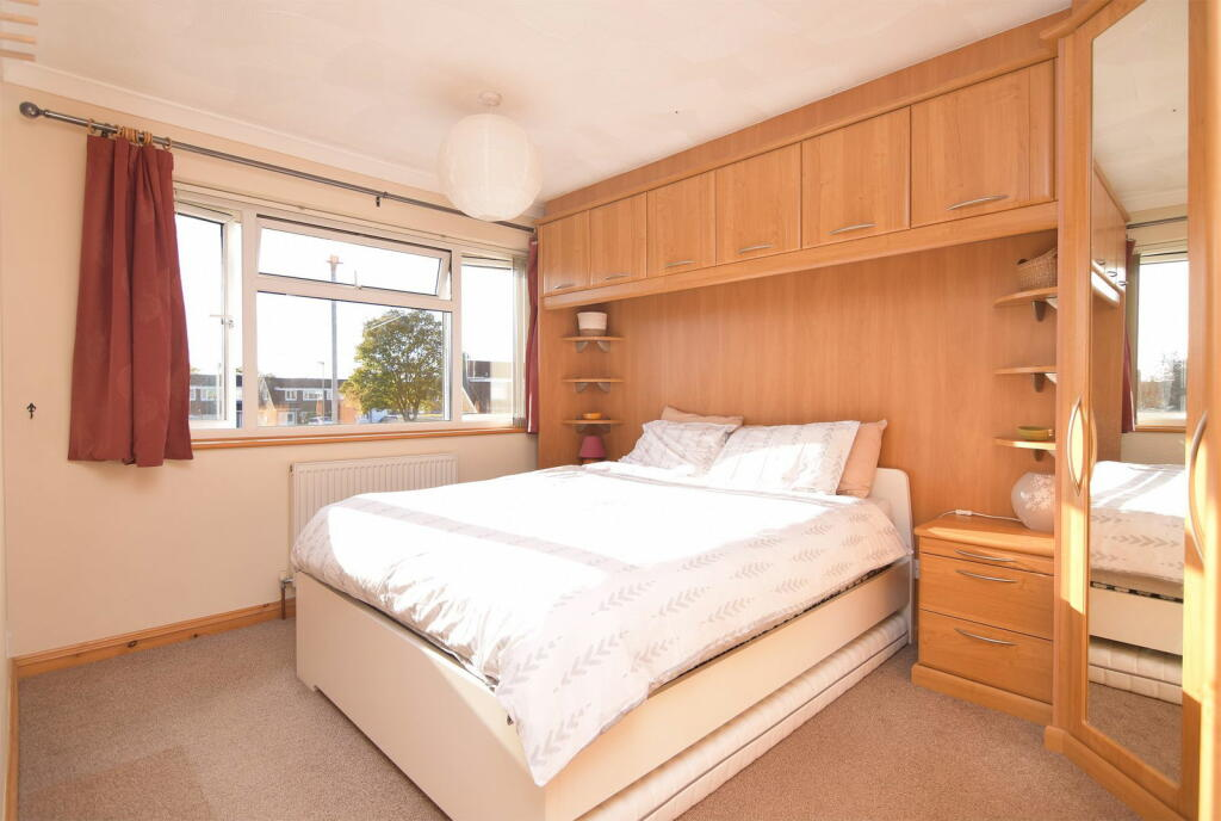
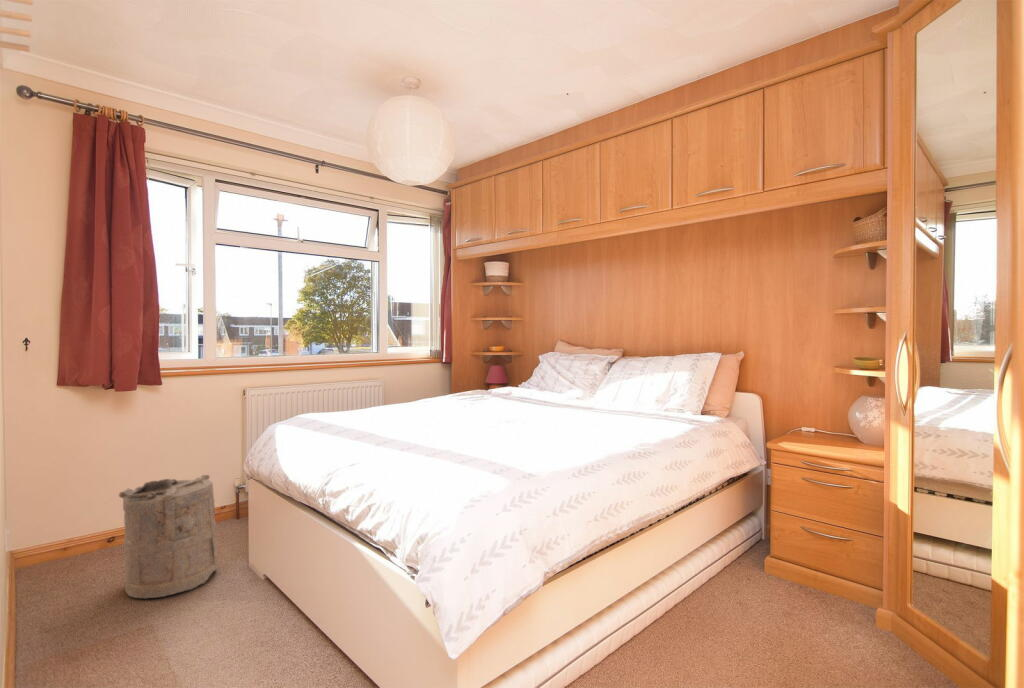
+ laundry hamper (176, 528)
